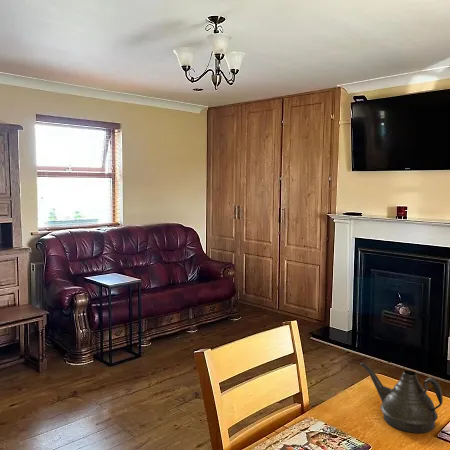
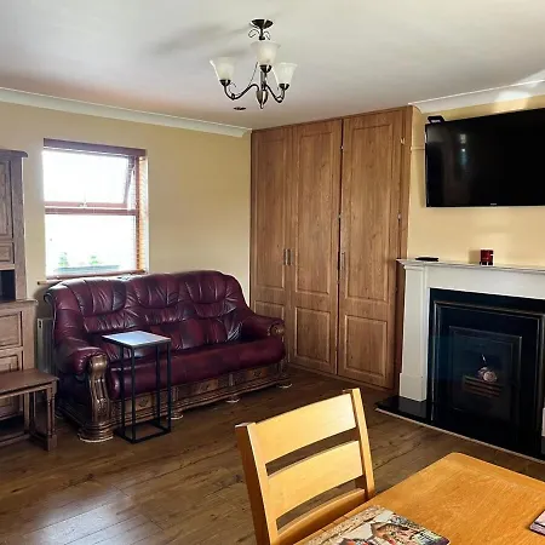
- teapot (399, 393)
